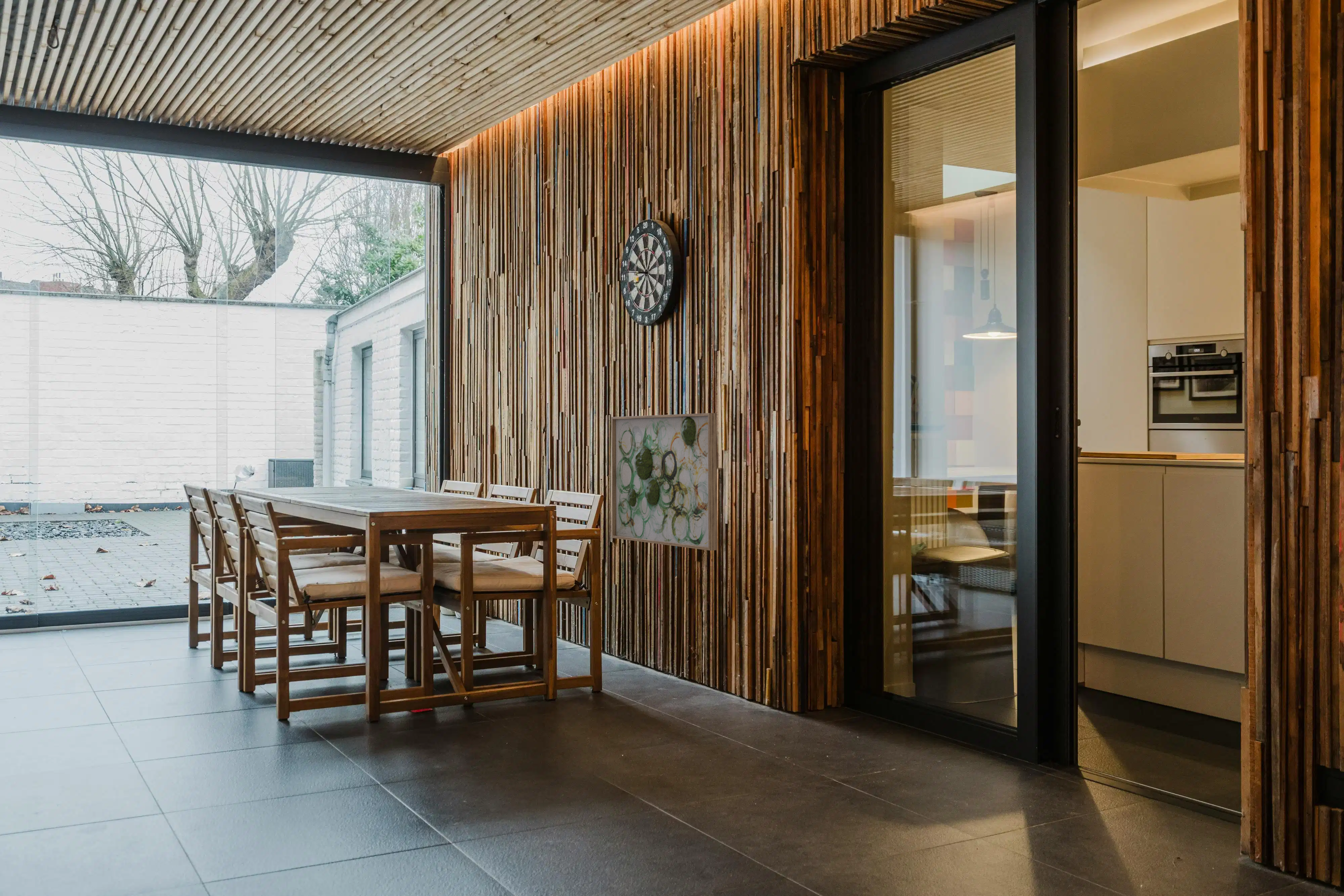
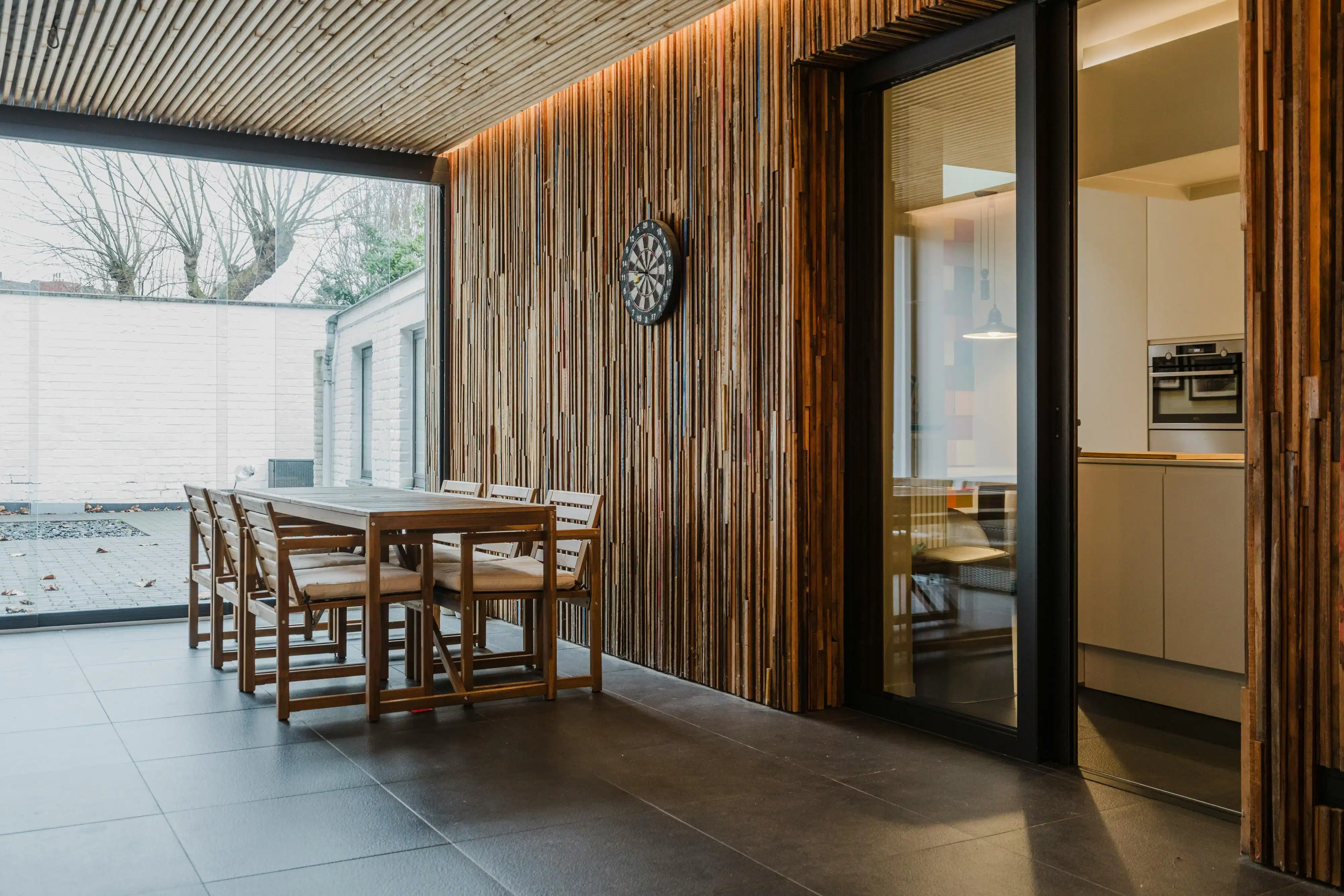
- wall art (659, 479)
